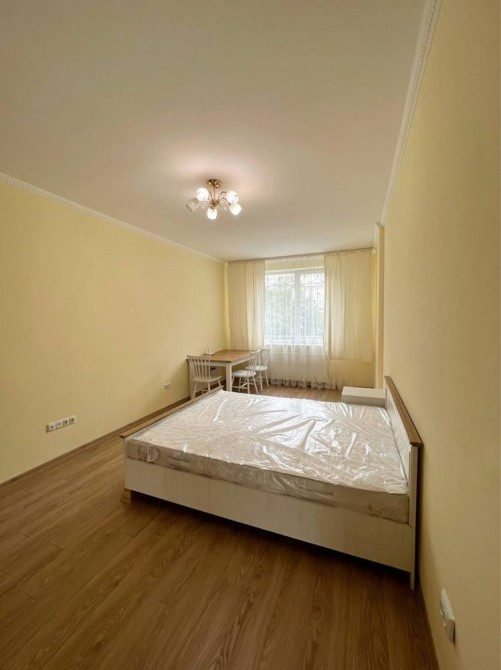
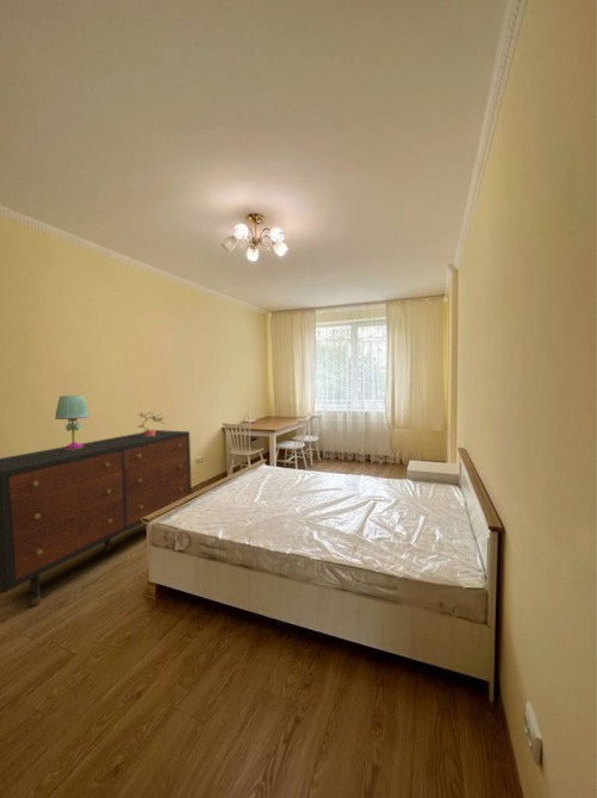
+ dresser (105, 498)
+ table lamp (73, 420)
+ potted plant (154, 420)
